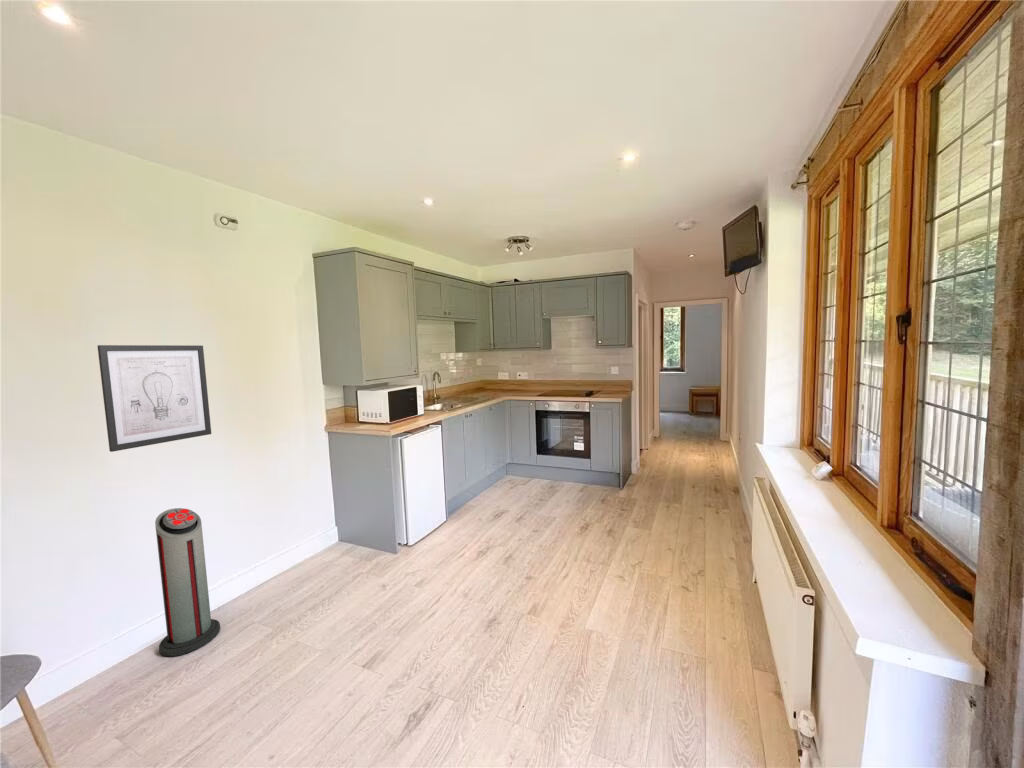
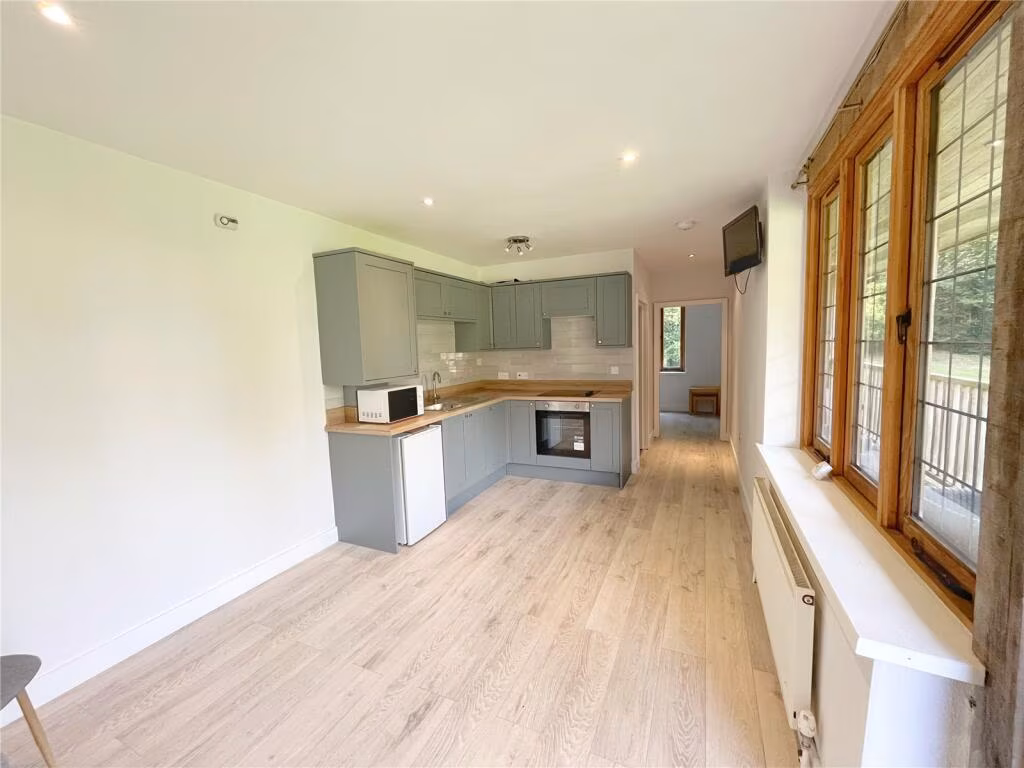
- air purifier (184, 575)
- wall art (160, 394)
